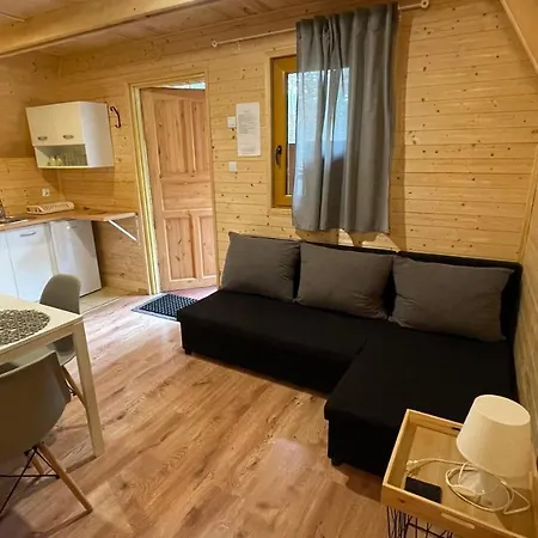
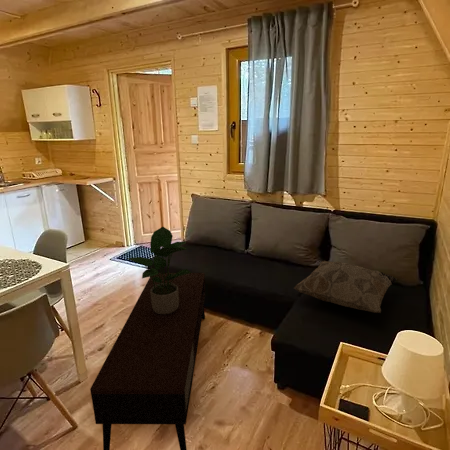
+ potted plant (161, 273)
+ decorative pillow (346, 283)
+ coffee table (165, 341)
